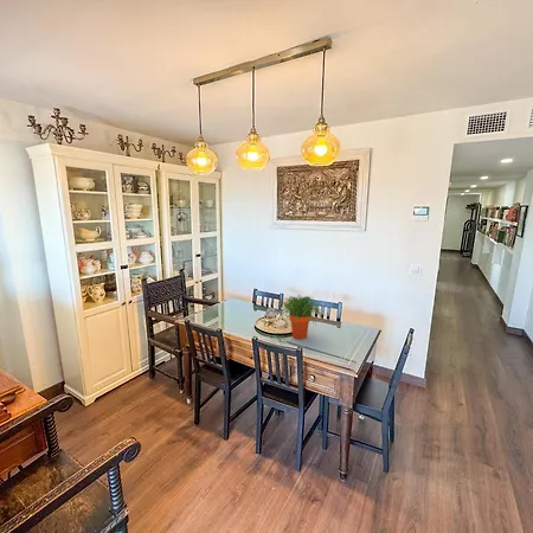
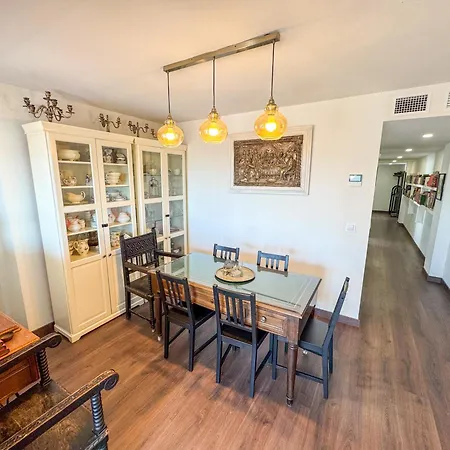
- potted plant (300, 315)
